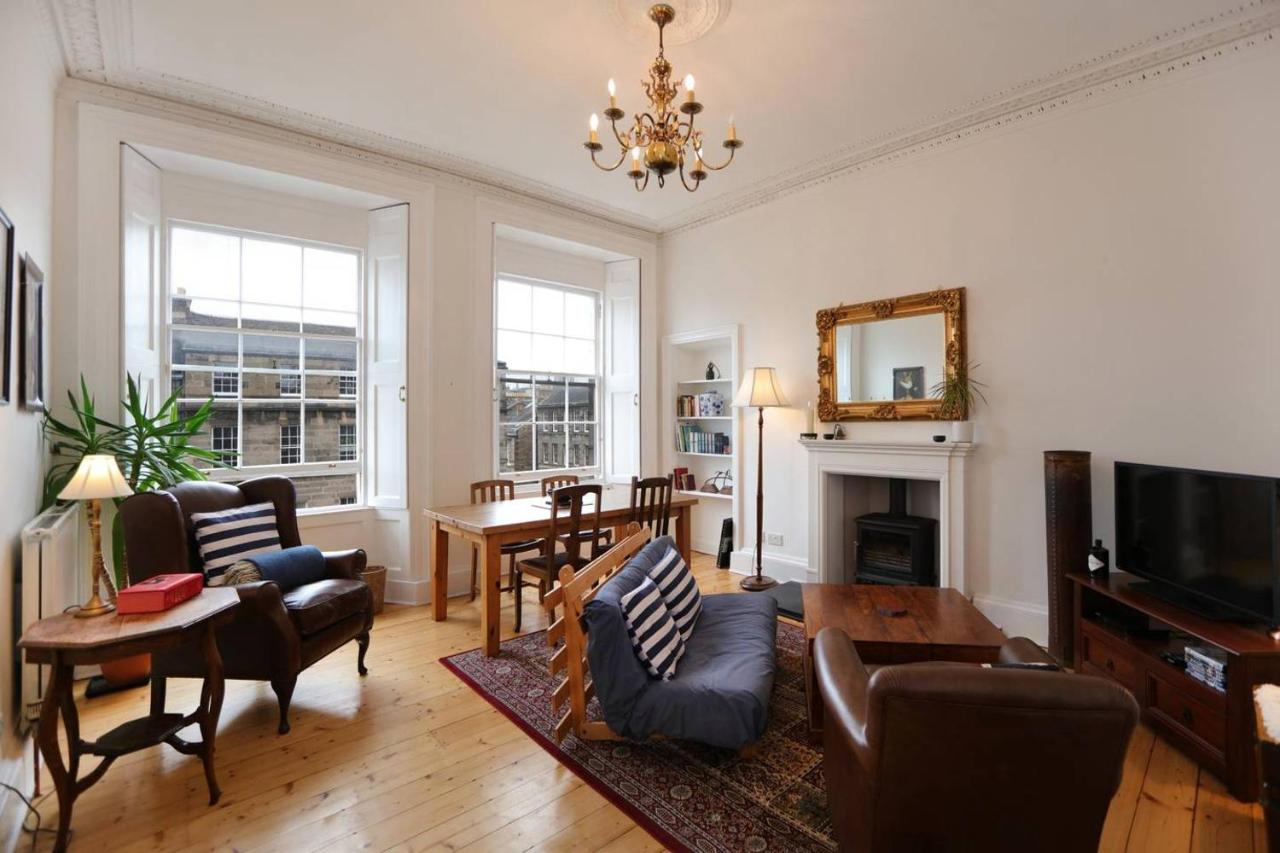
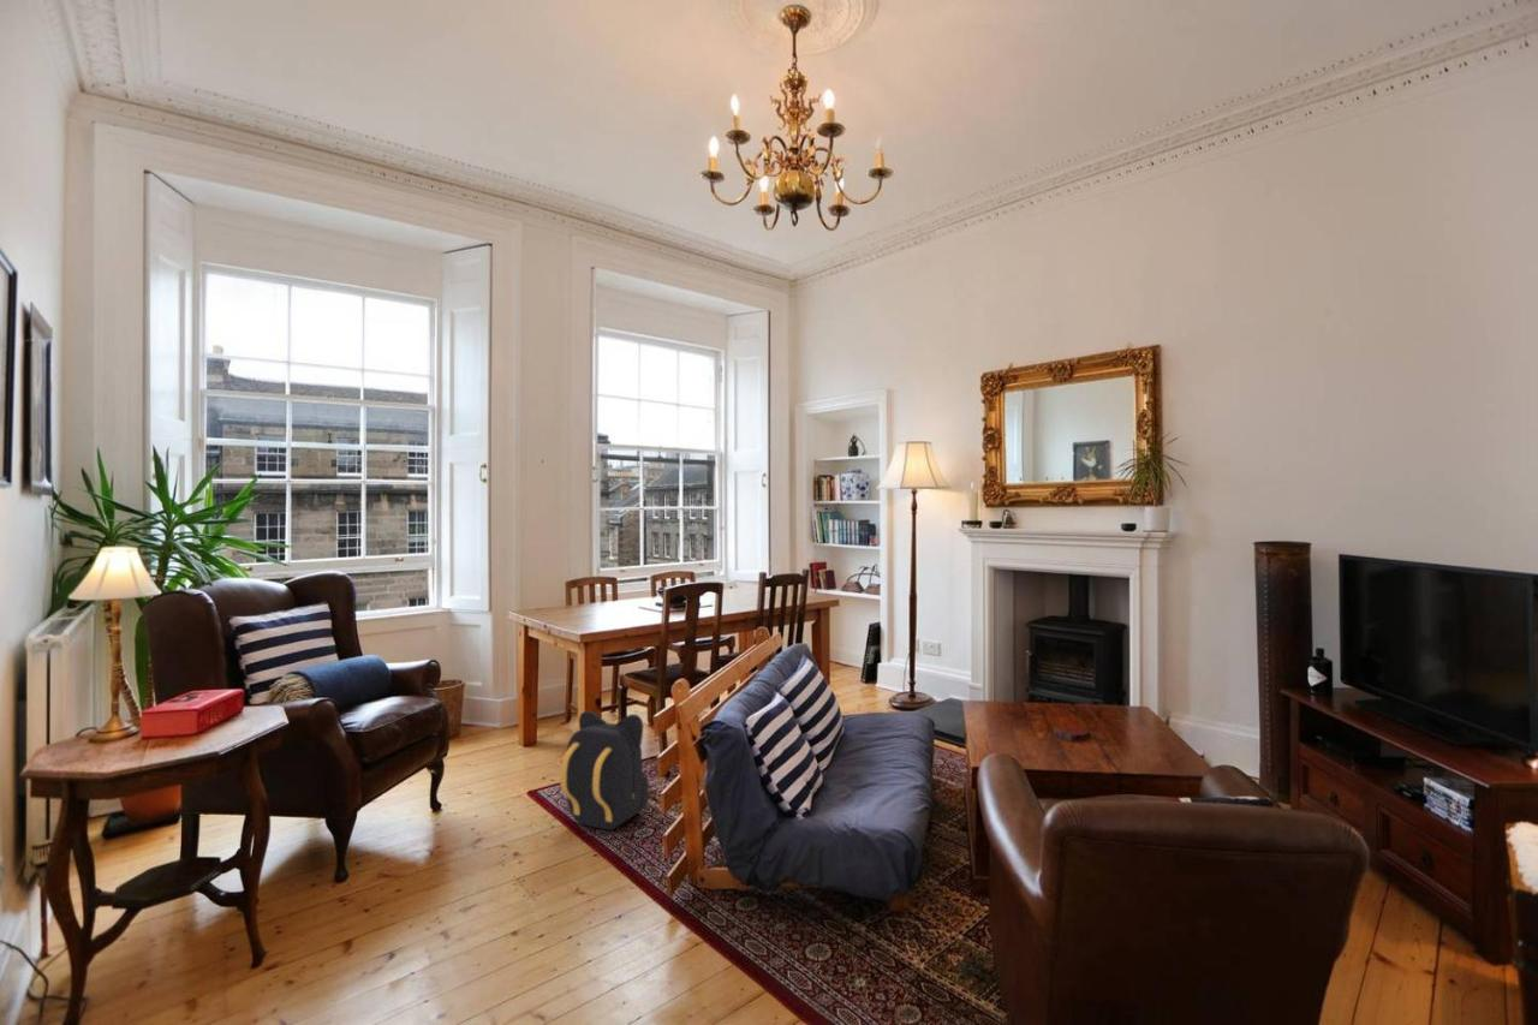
+ backpack (602, 768)
